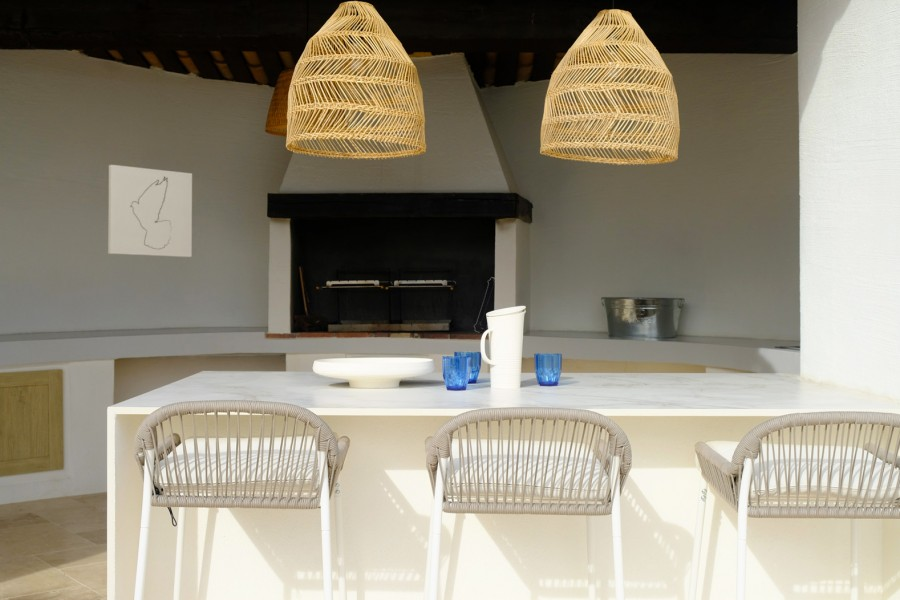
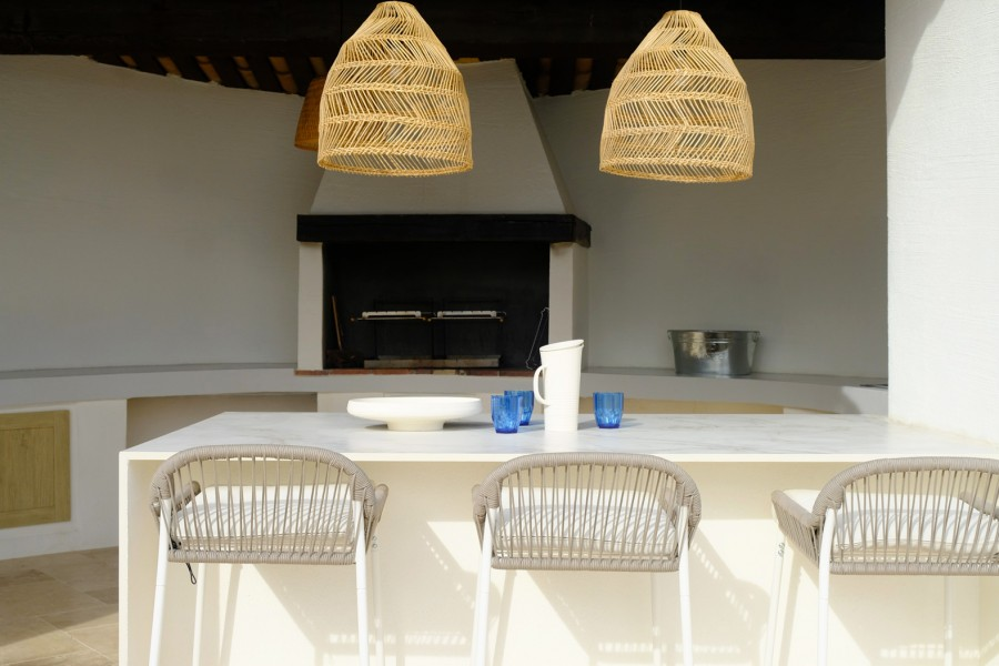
- wall art (151, 212)
